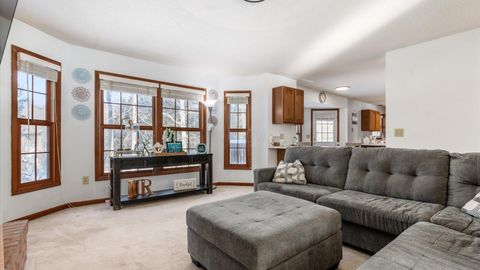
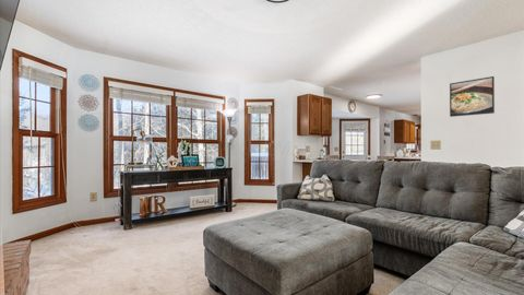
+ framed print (471, 97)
